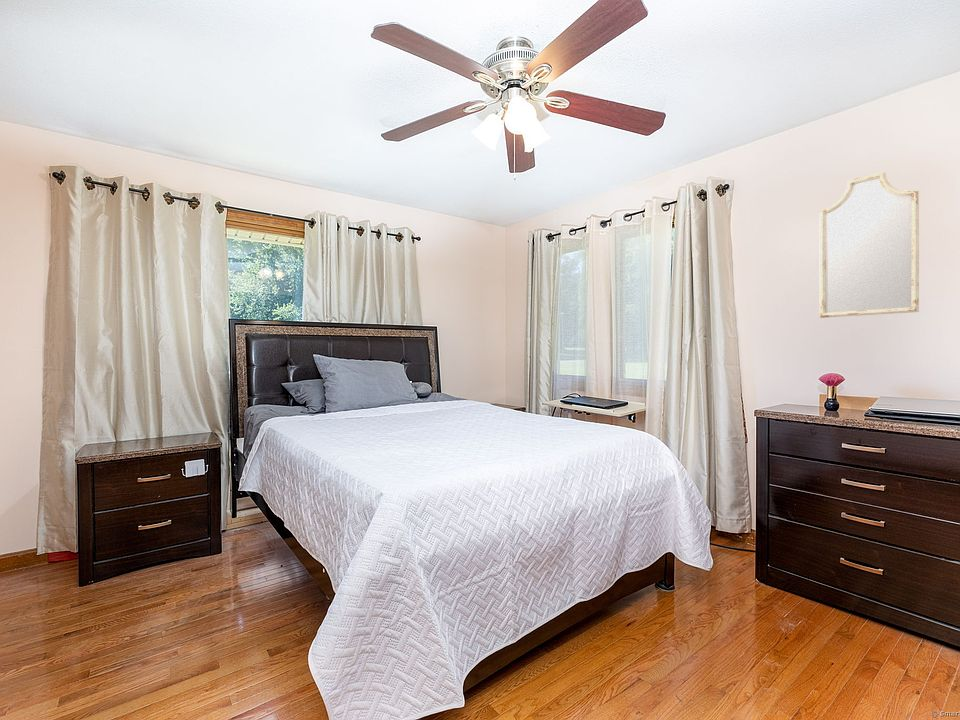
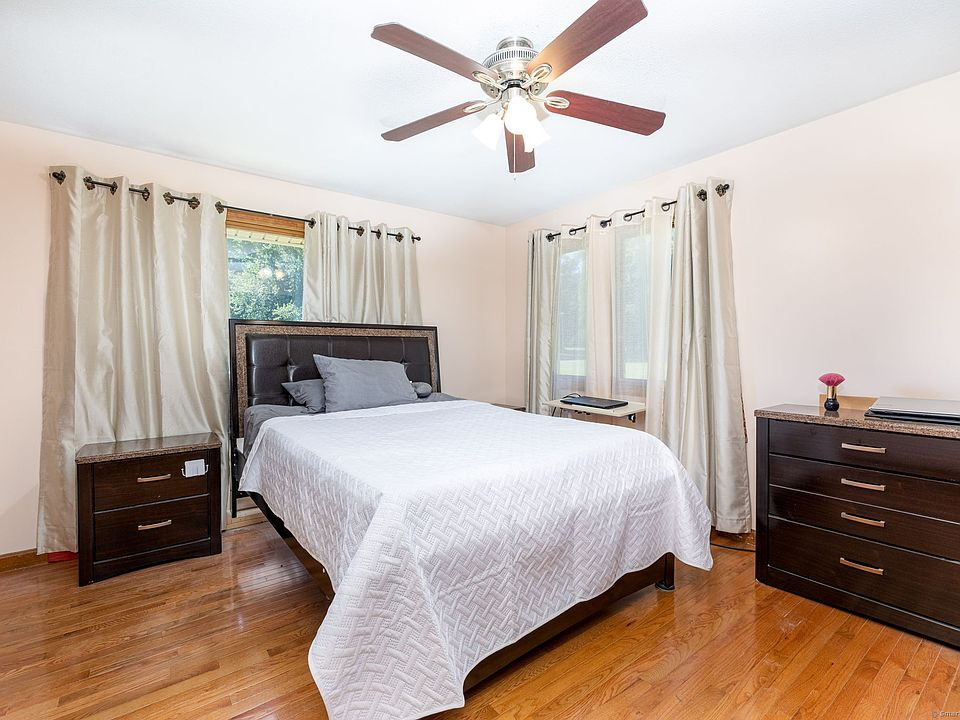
- home mirror (865, 245)
